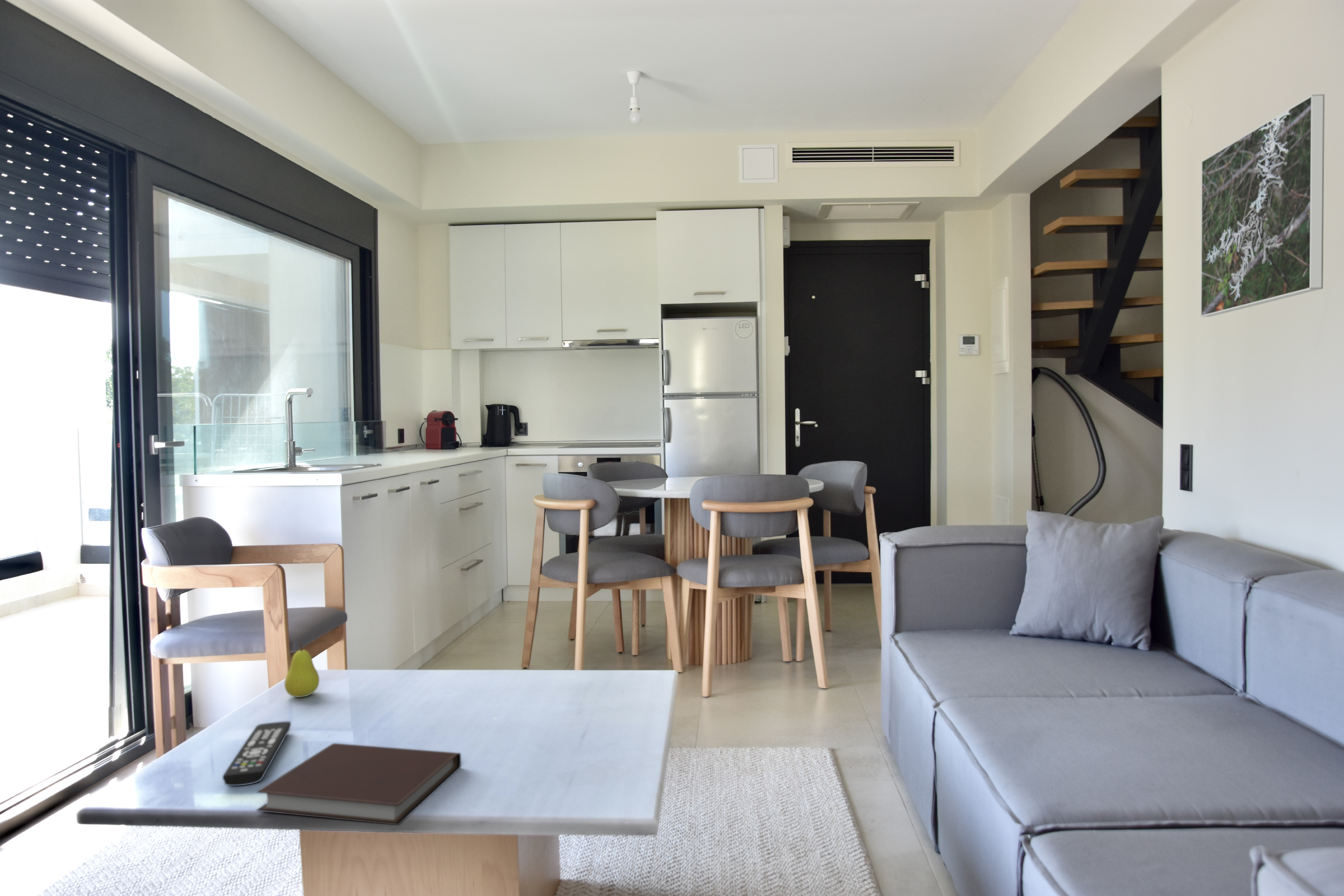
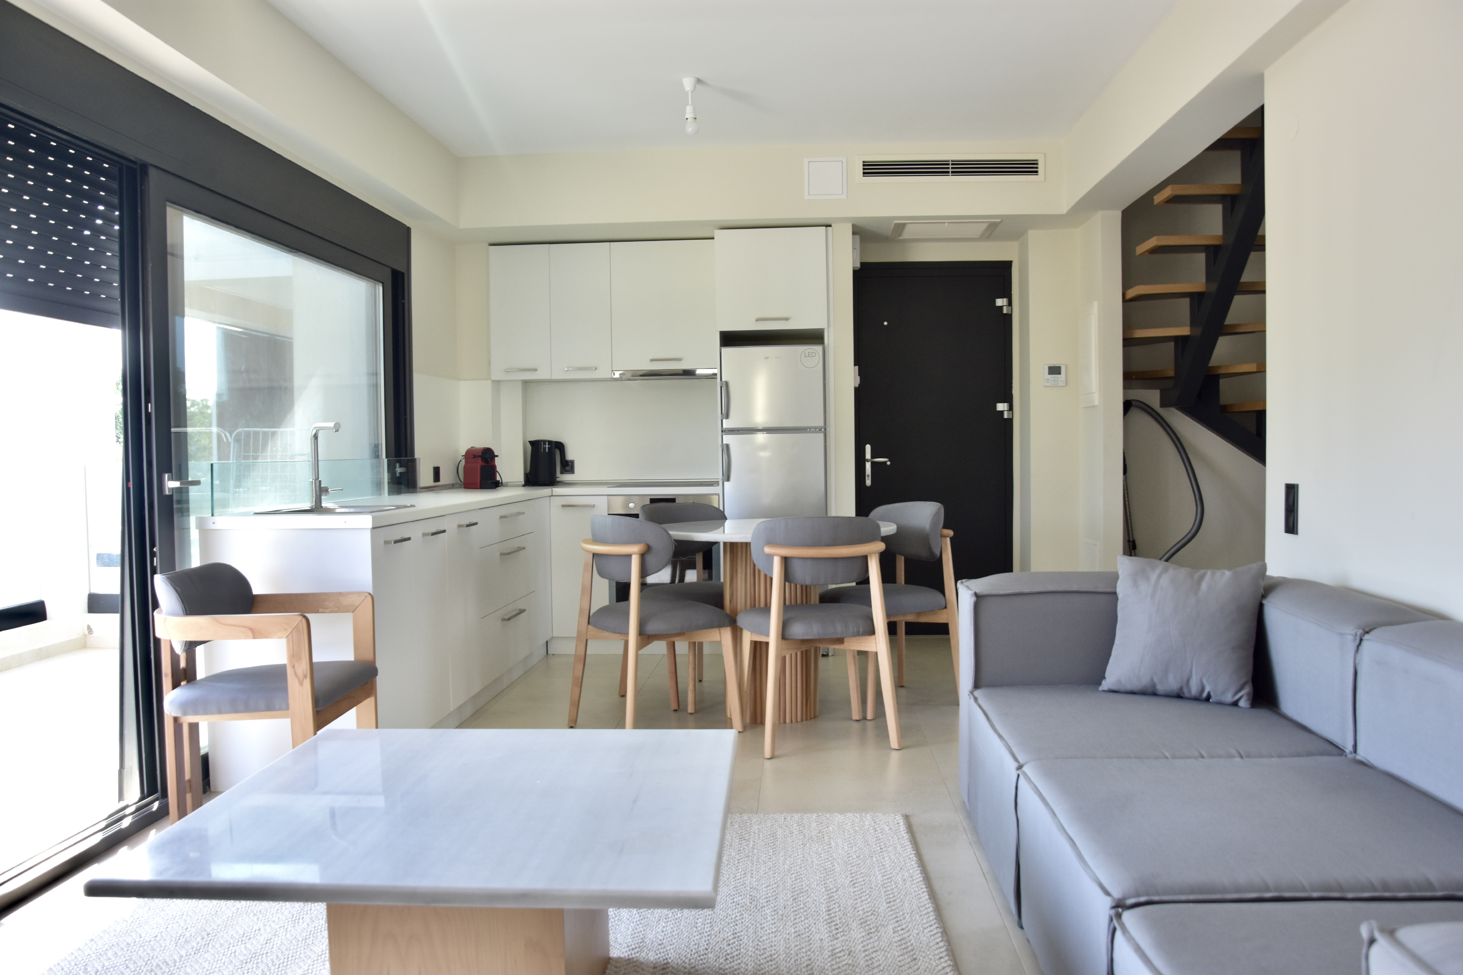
- fruit (302, 669)
- remote control (260, 751)
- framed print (1255, 218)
- notebook (364, 779)
